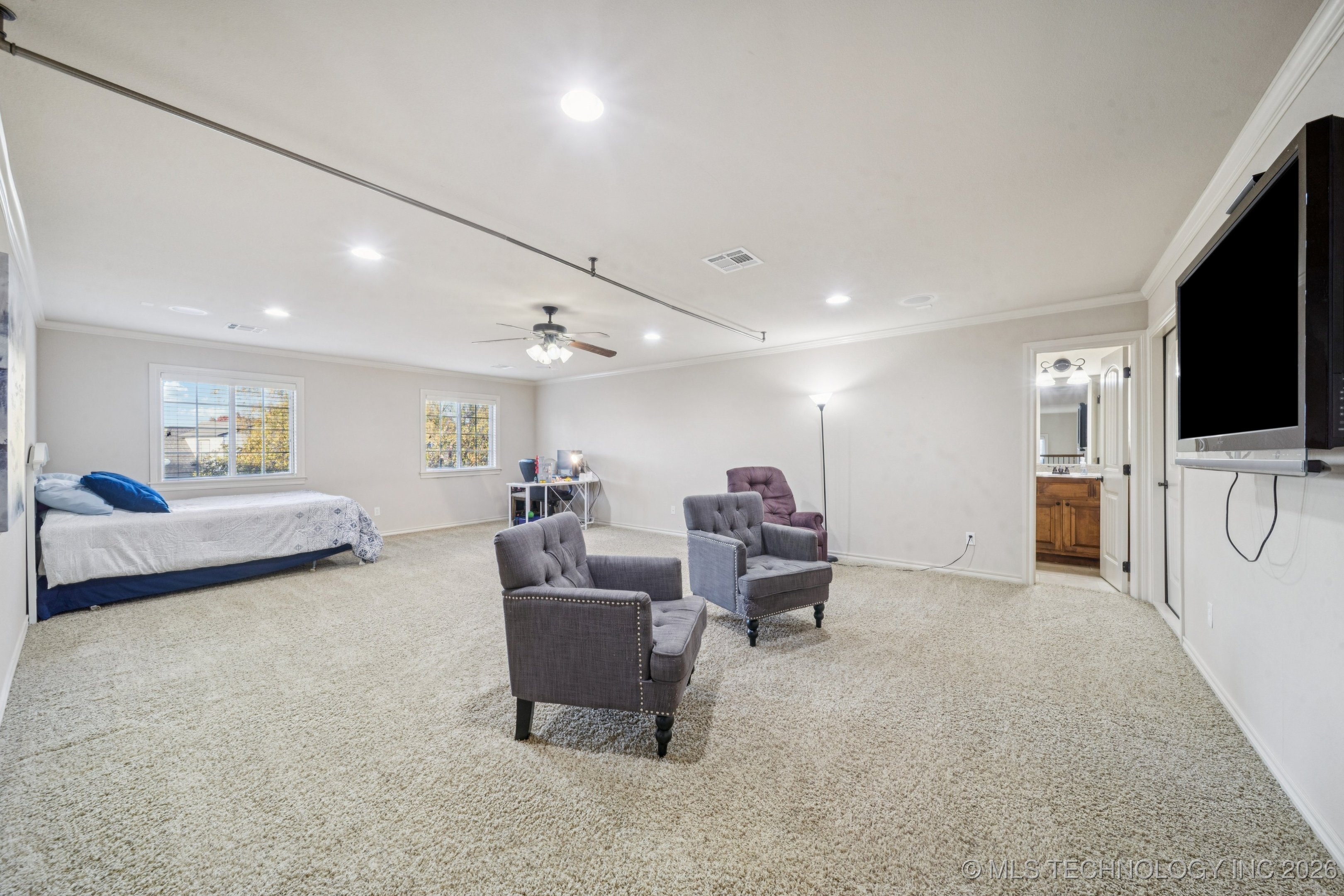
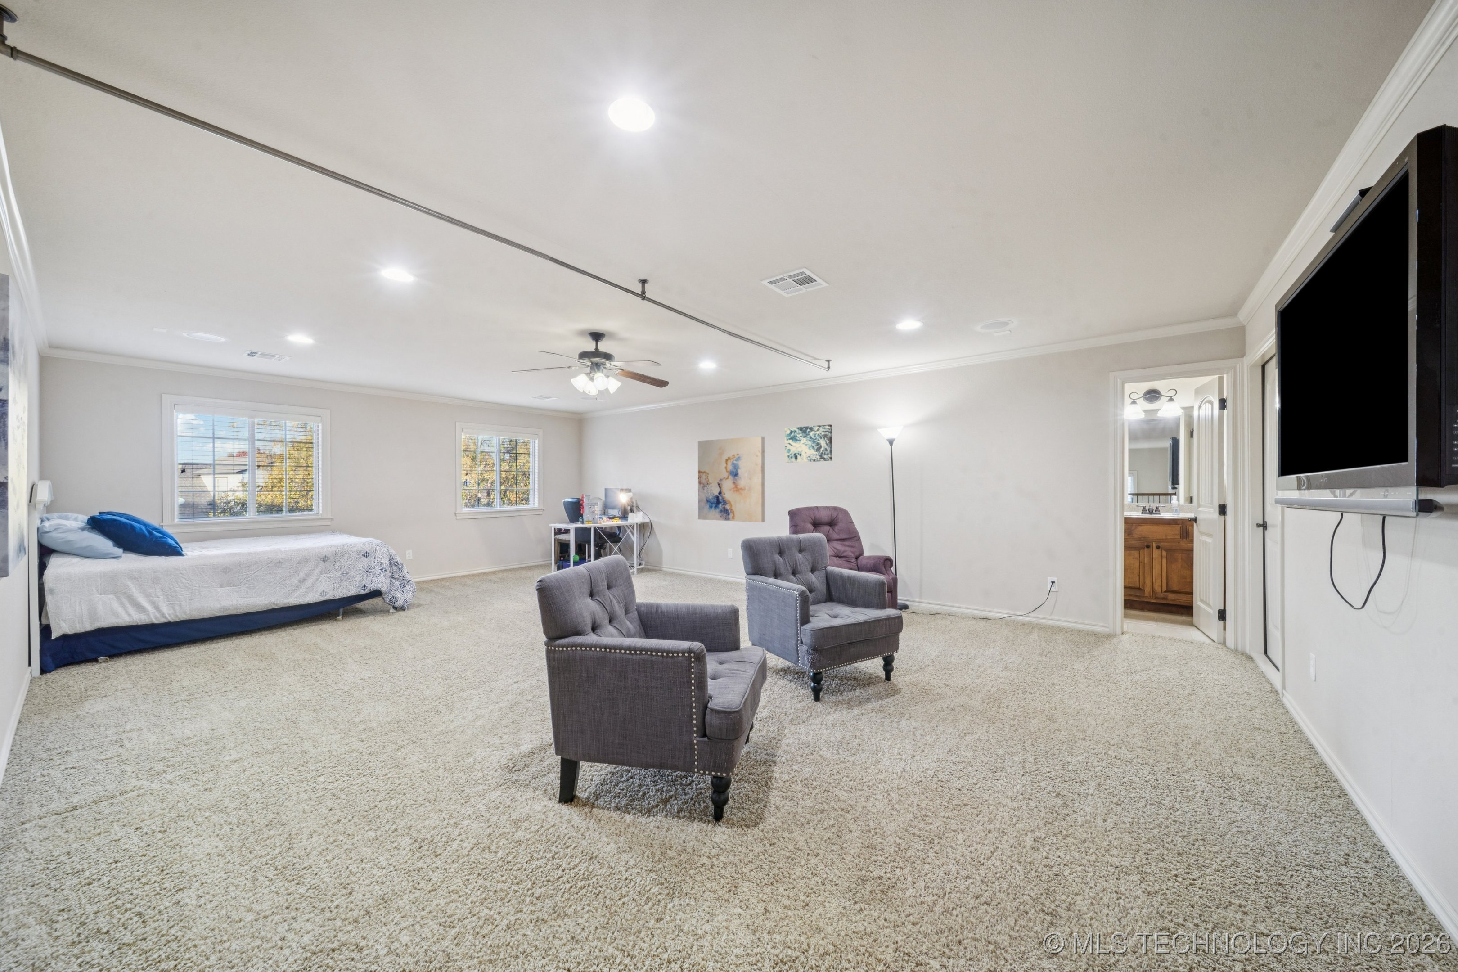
+ wall art (808, 444)
+ wall art (729, 479)
